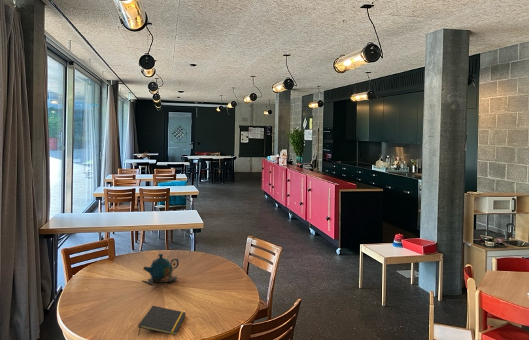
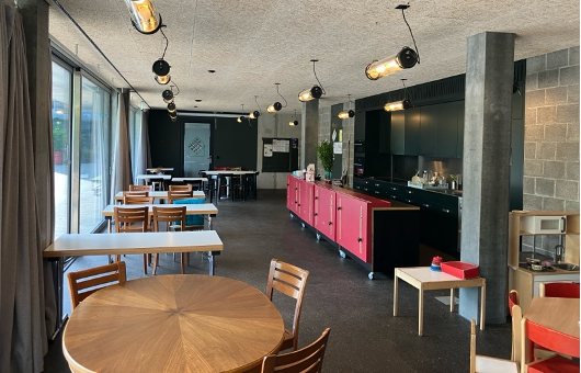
- teapot (162, 266)
- notepad (163, 319)
